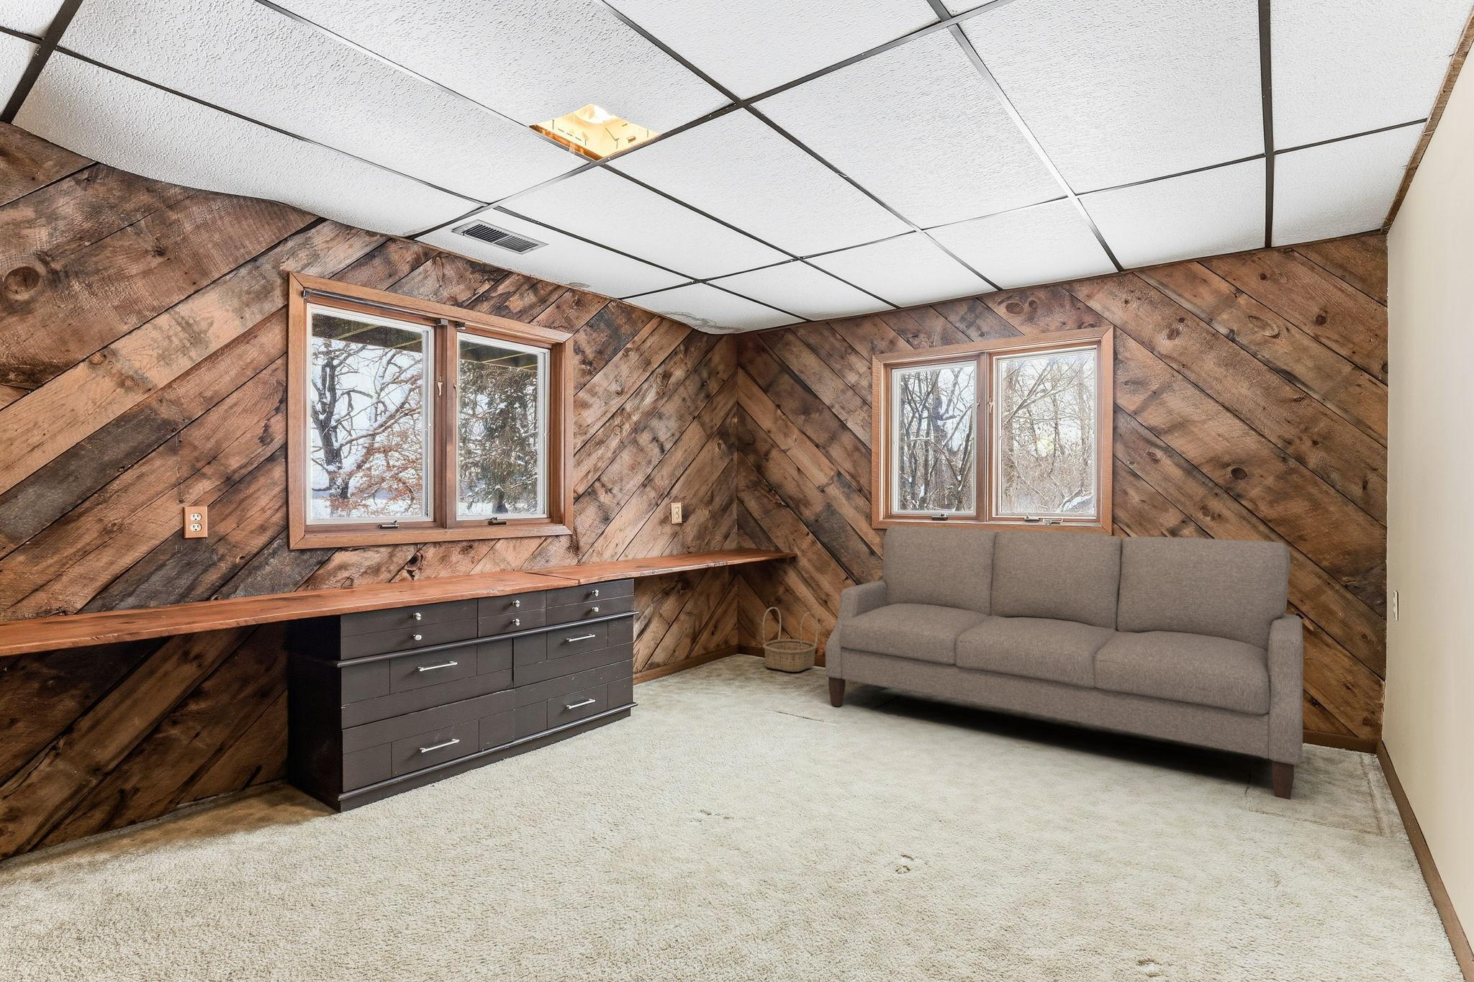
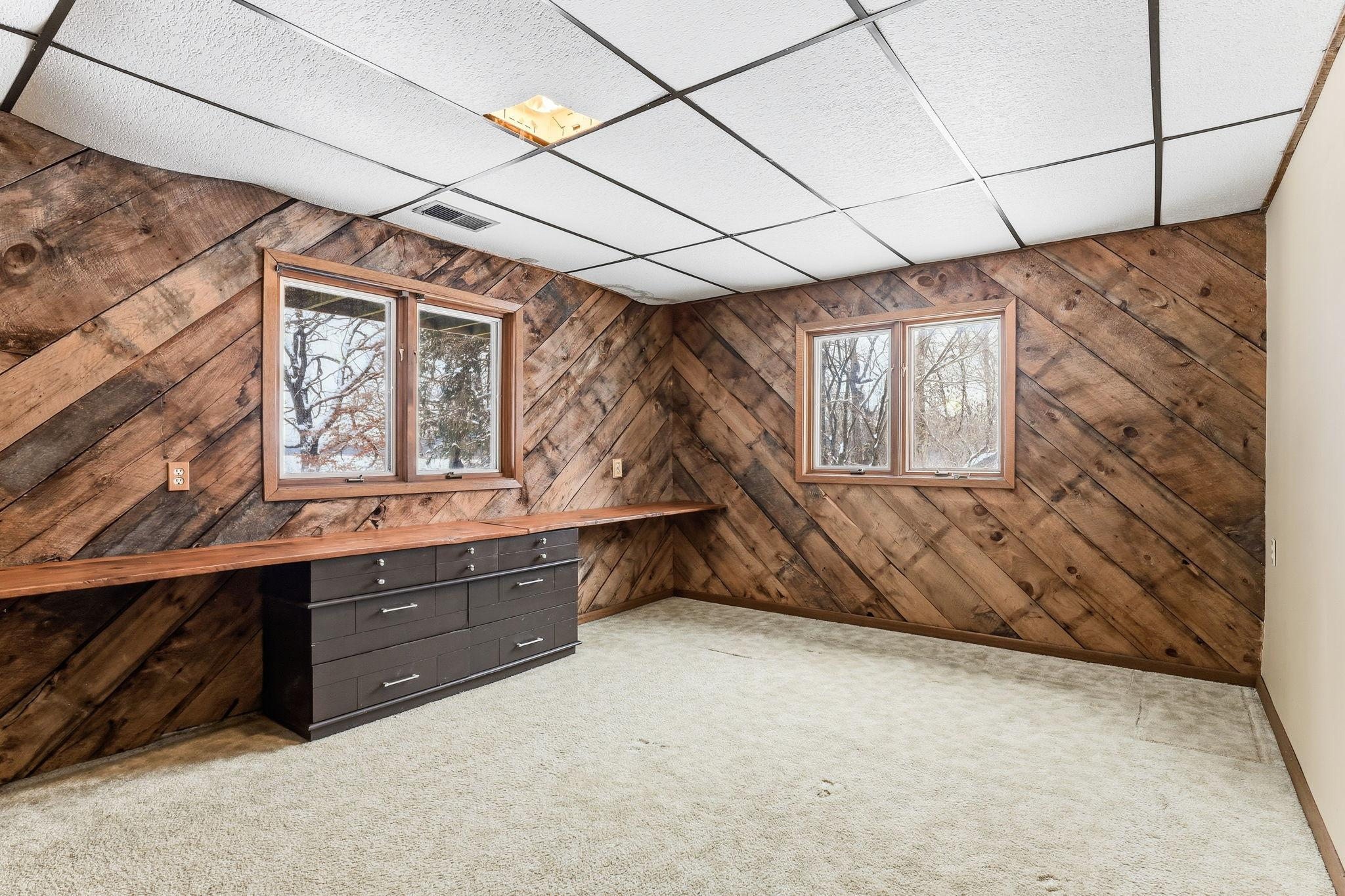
- sofa (1043, 629)
- basket (789, 639)
